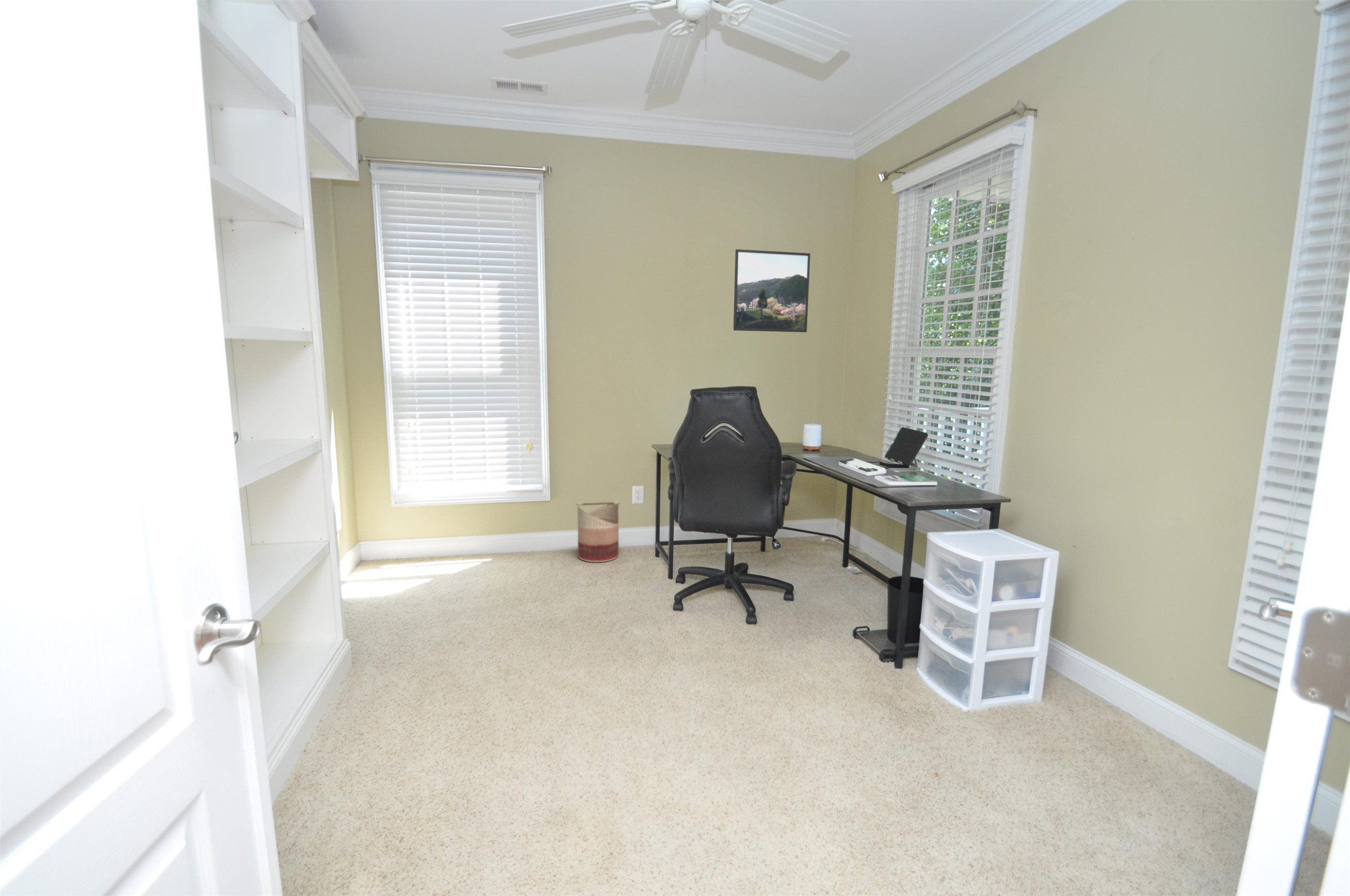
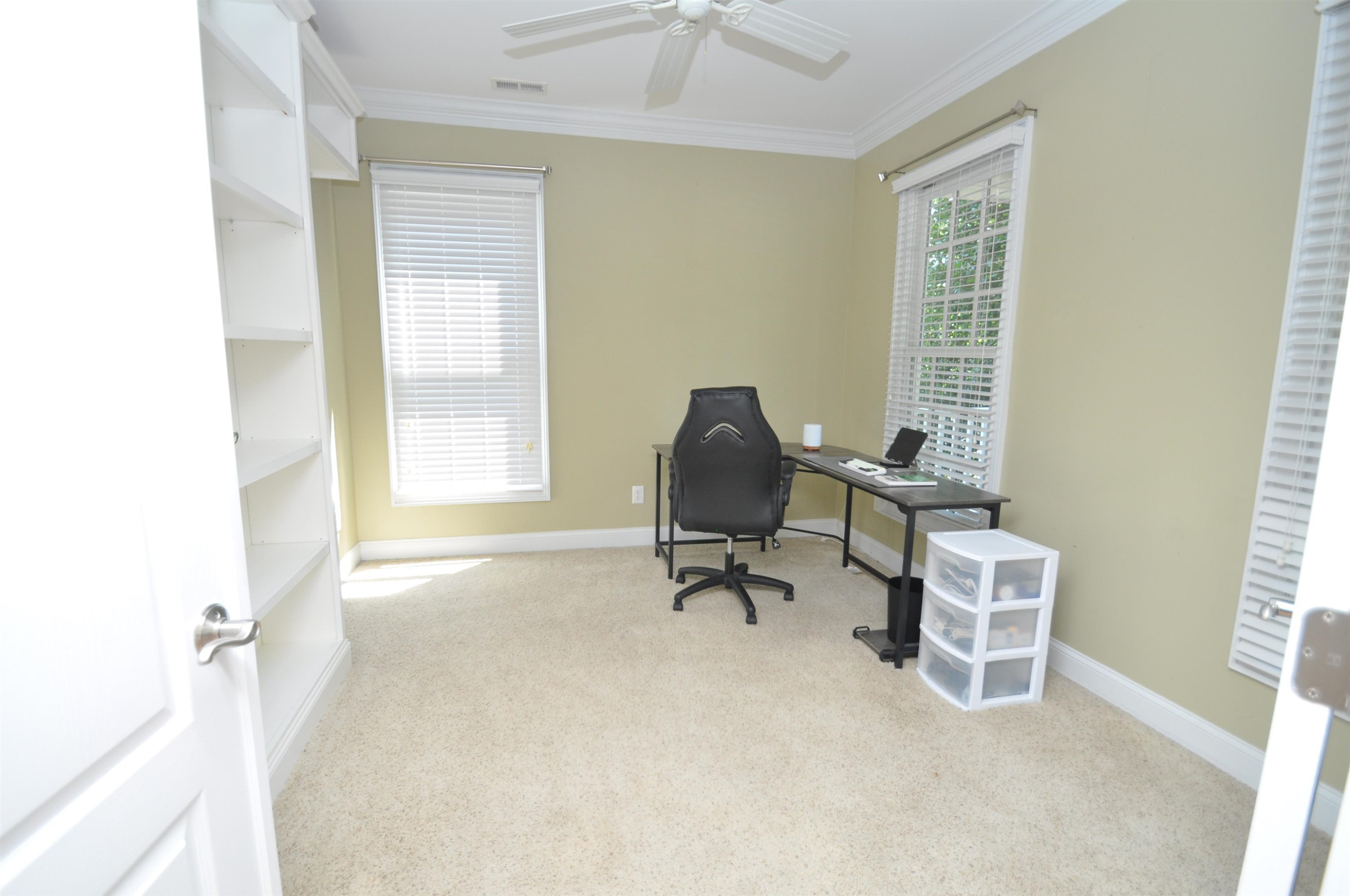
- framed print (772, 291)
- basket (598, 529)
